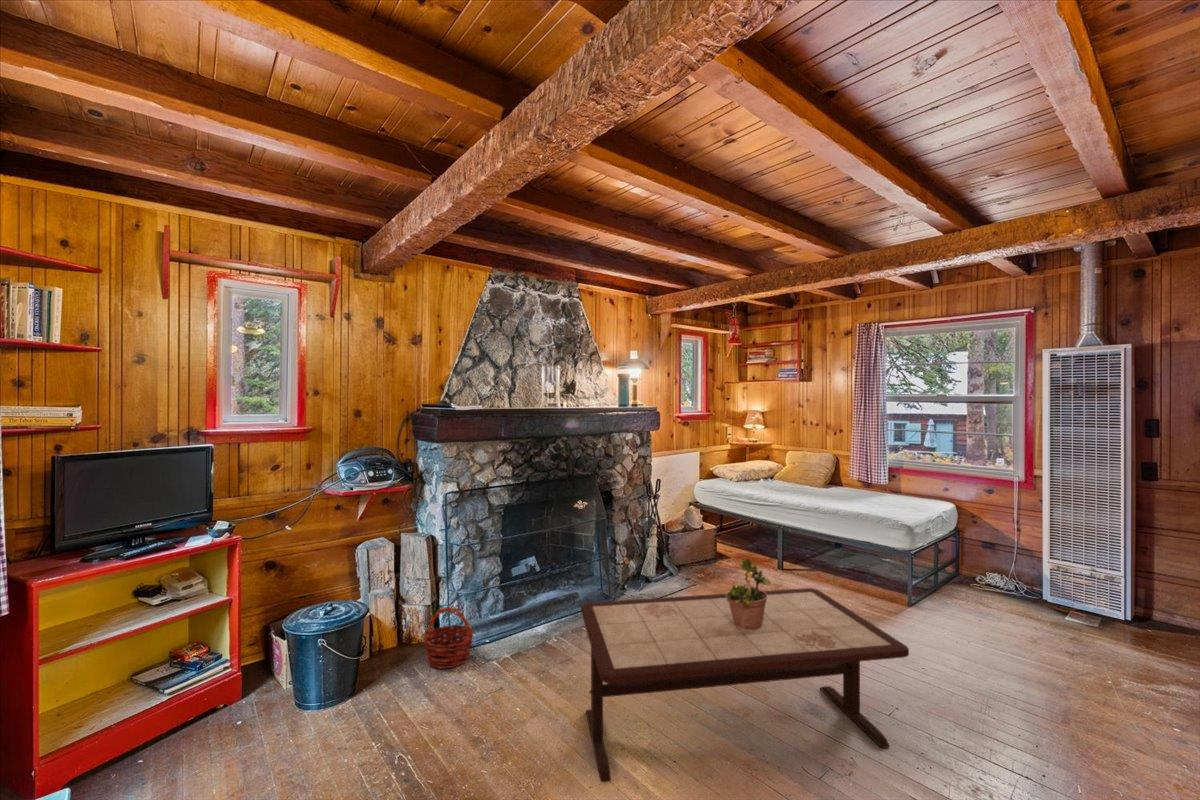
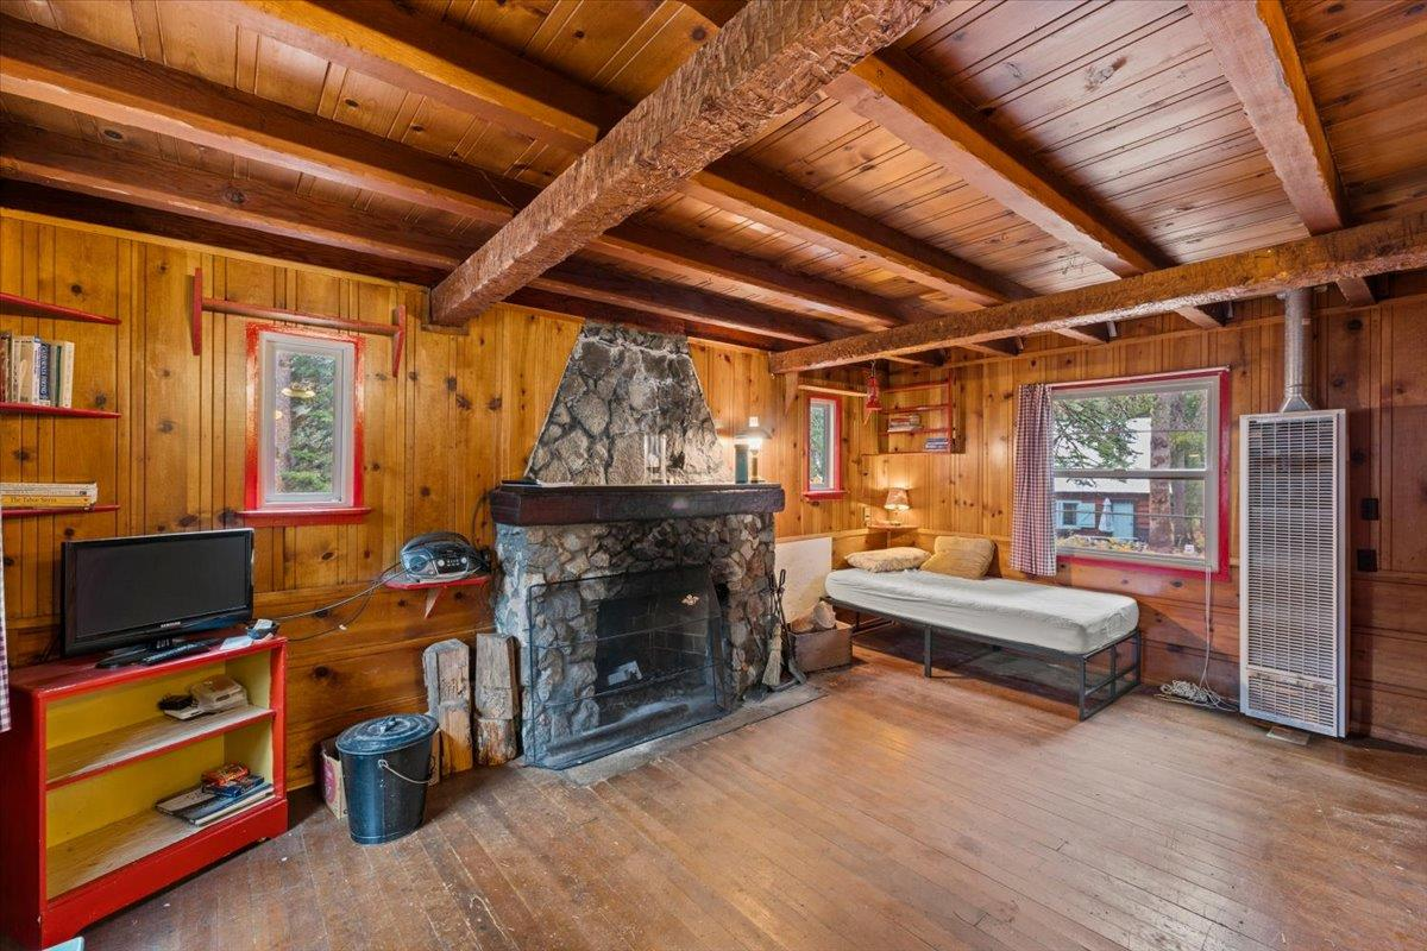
- coffee table (729, 676)
- basket (448, 632)
- potted plant (745, 585)
